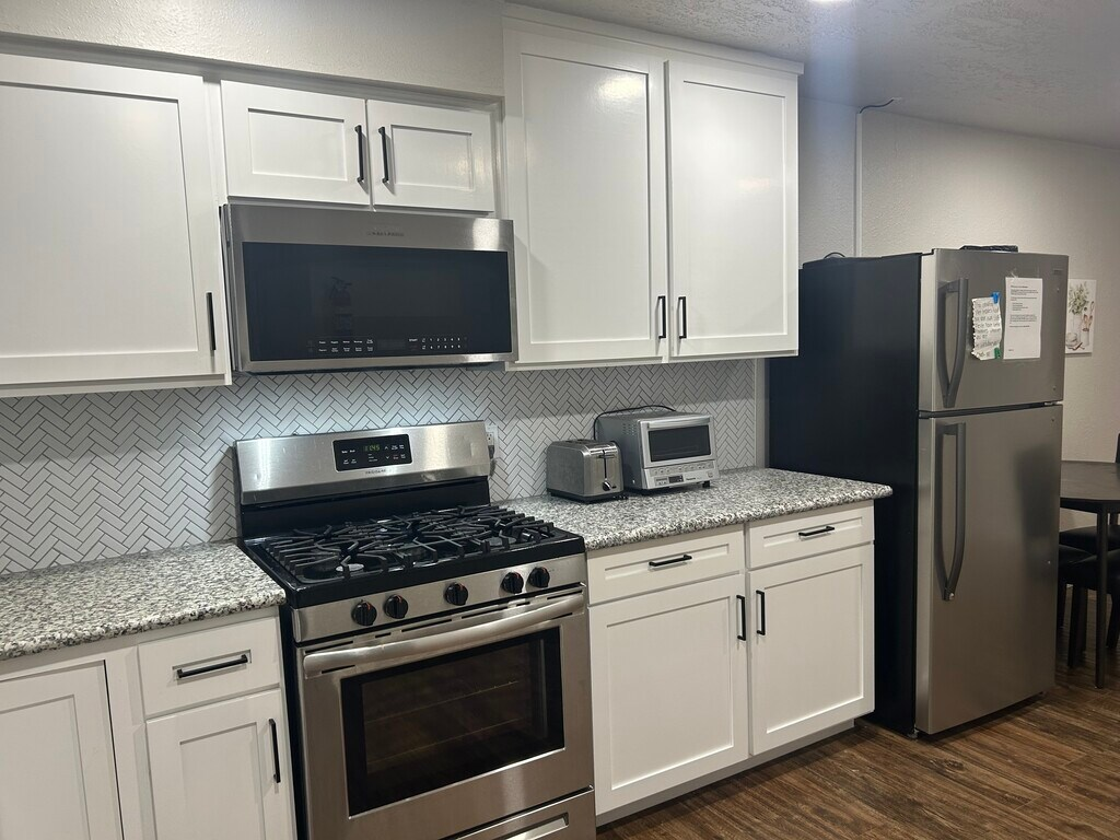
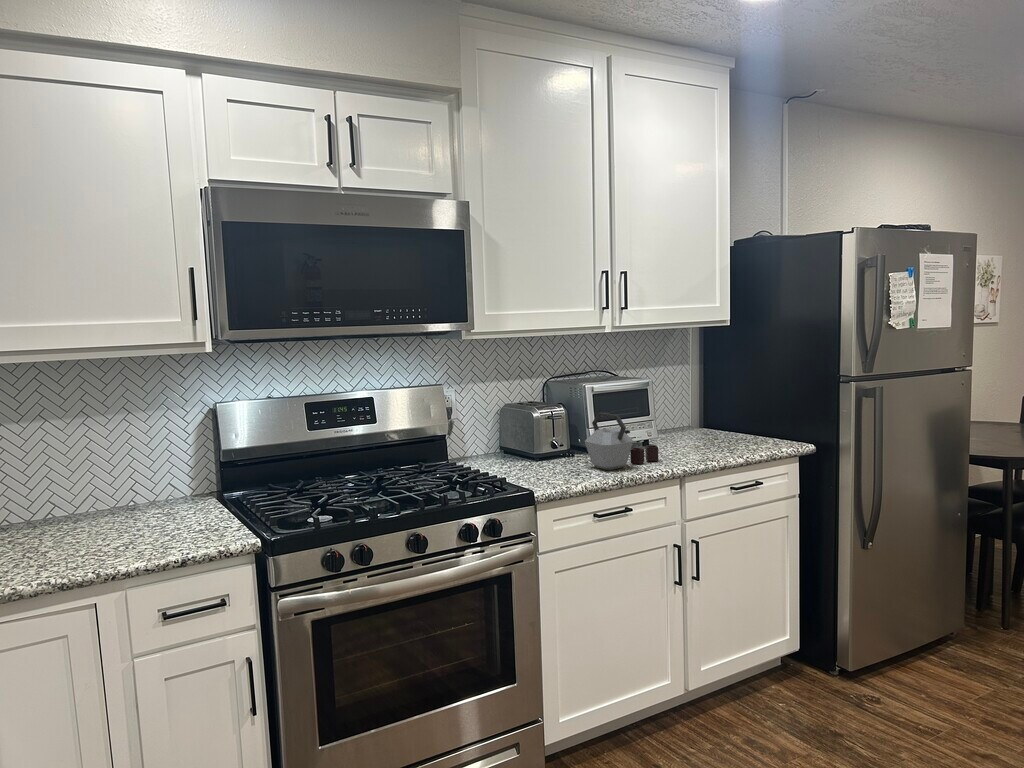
+ kettle (625, 438)
